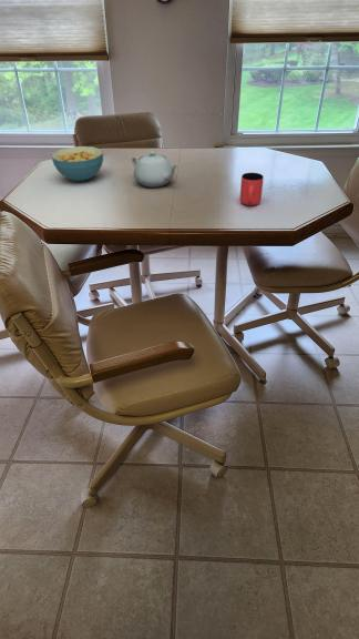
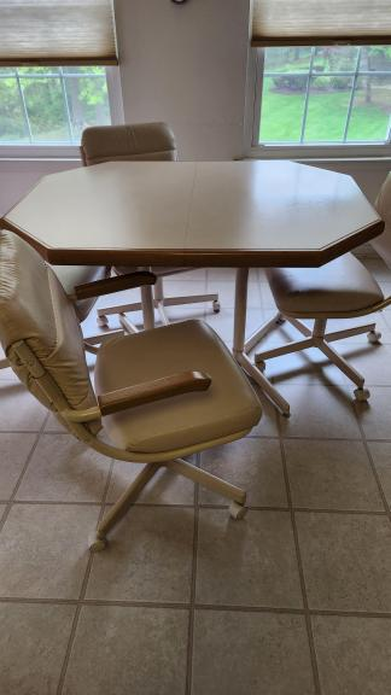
- cereal bowl (79, 166)
- teapot (154, 168)
- cup (250, 191)
